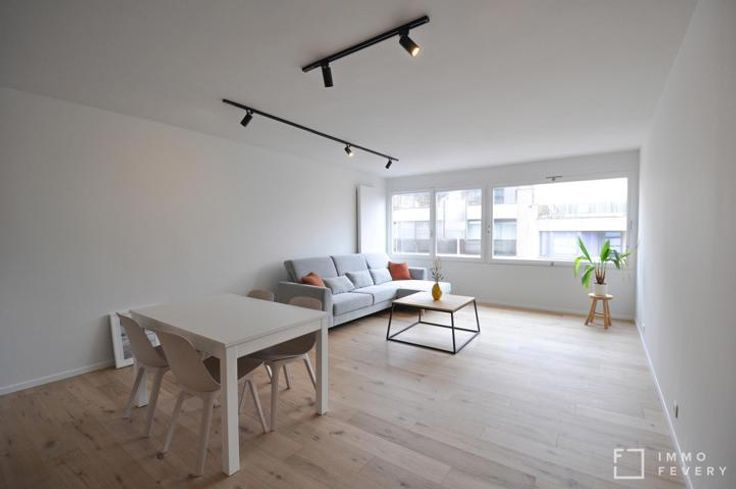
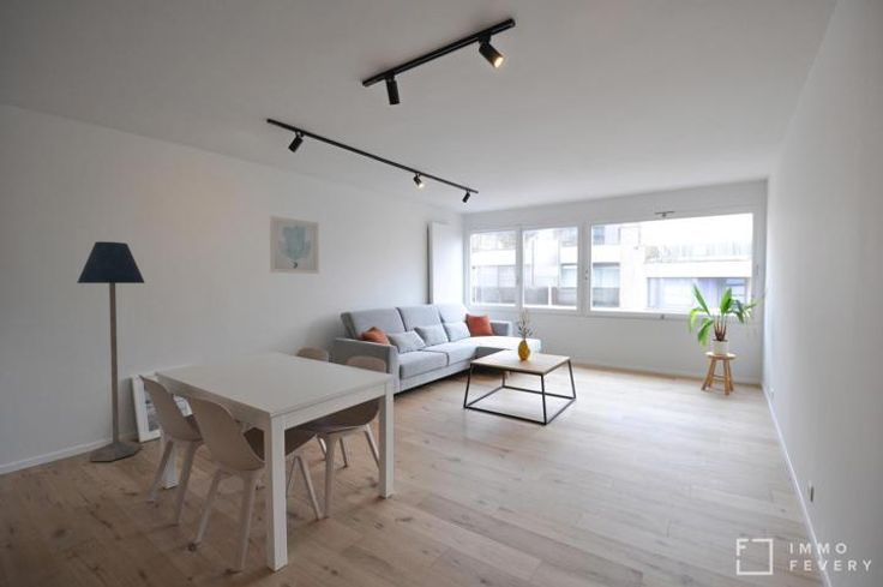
+ wall art (295, 246)
+ floor lamp (113, 348)
